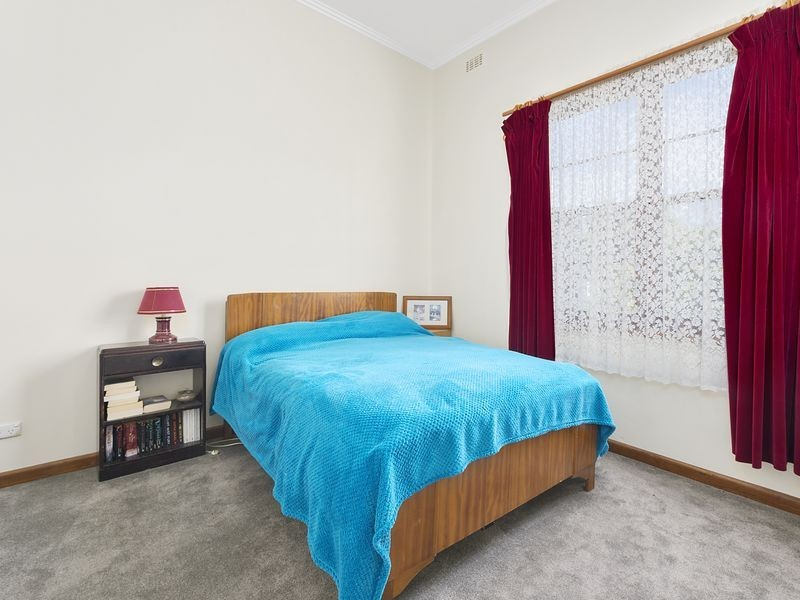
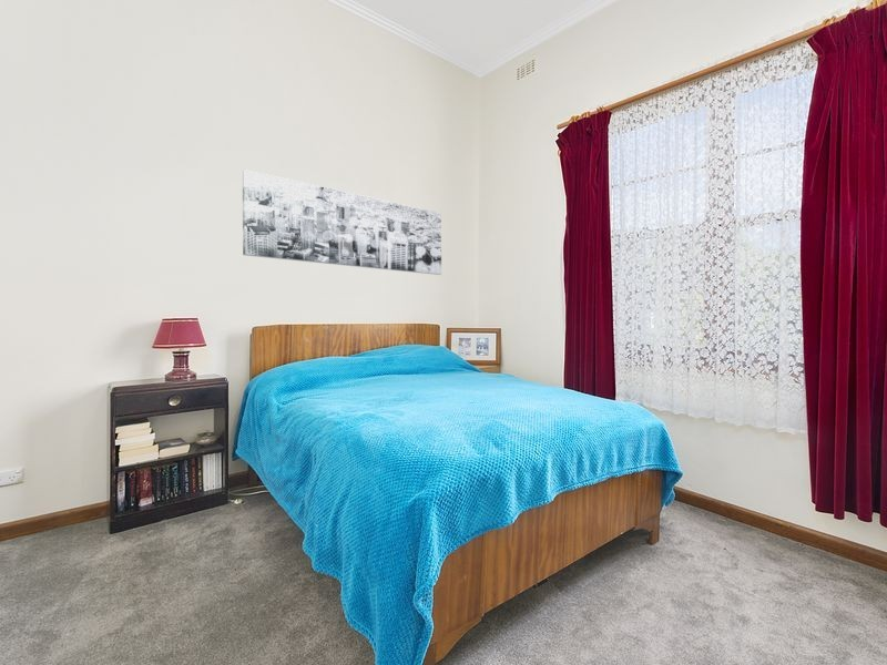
+ wall art (357, 231)
